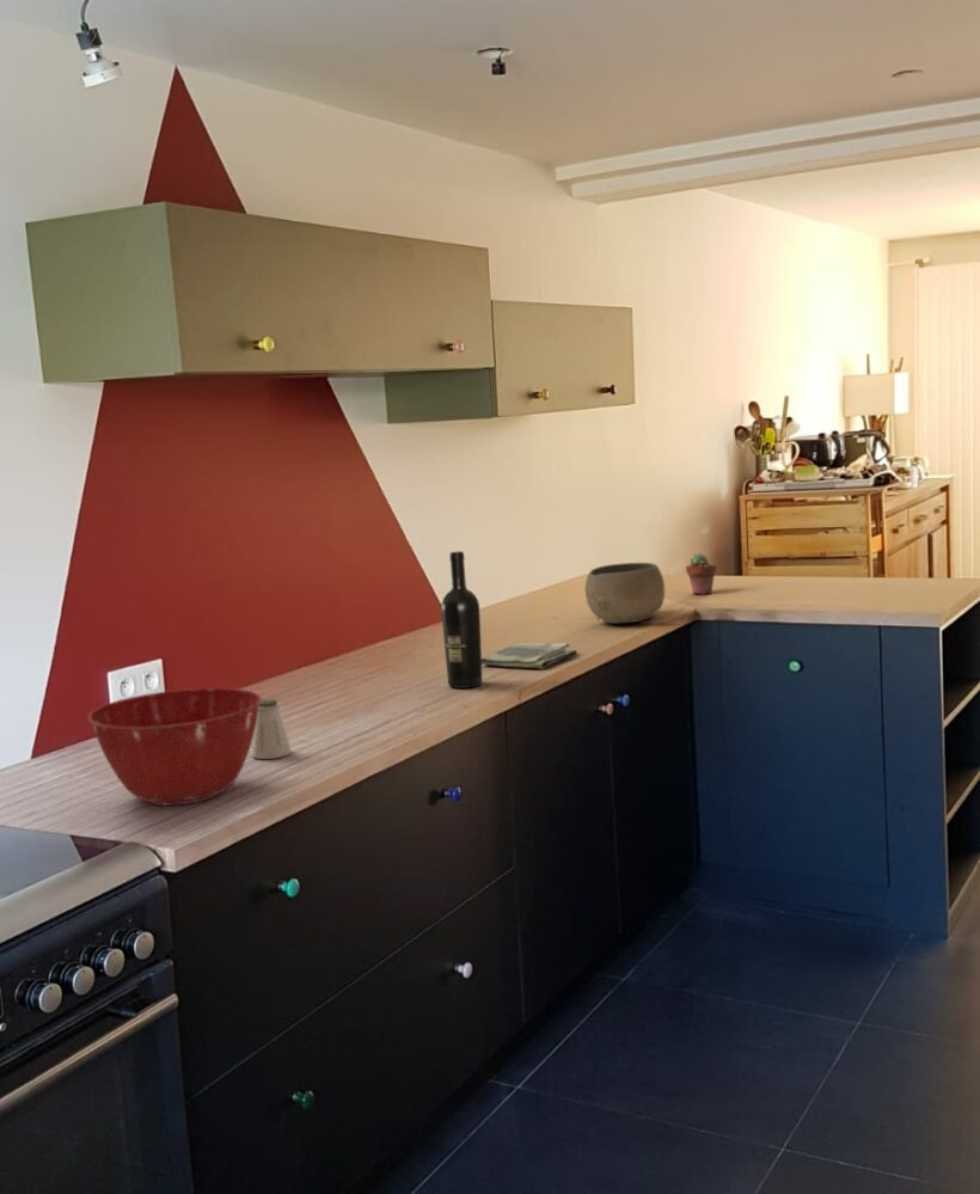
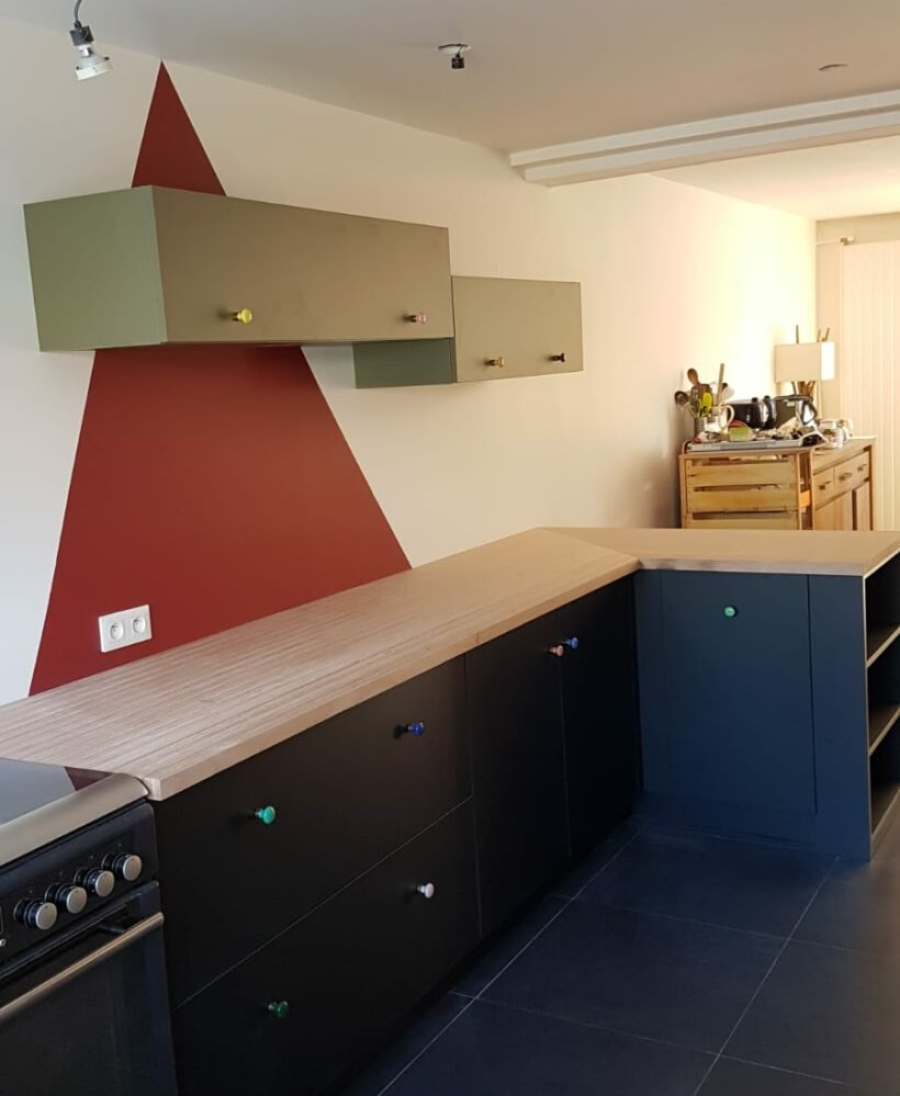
- potted succulent (700, 572)
- saltshaker (269, 727)
- wine bottle (460, 618)
- mixing bowl (179, 749)
- dish towel (529, 654)
- bowl (624, 594)
